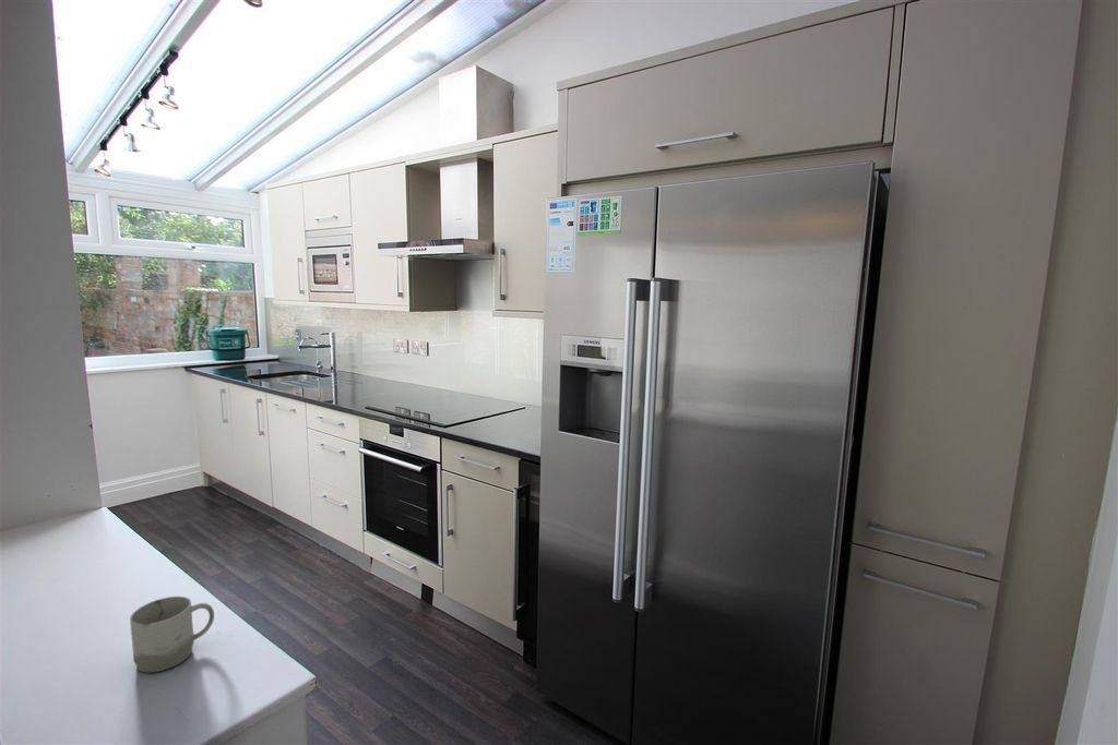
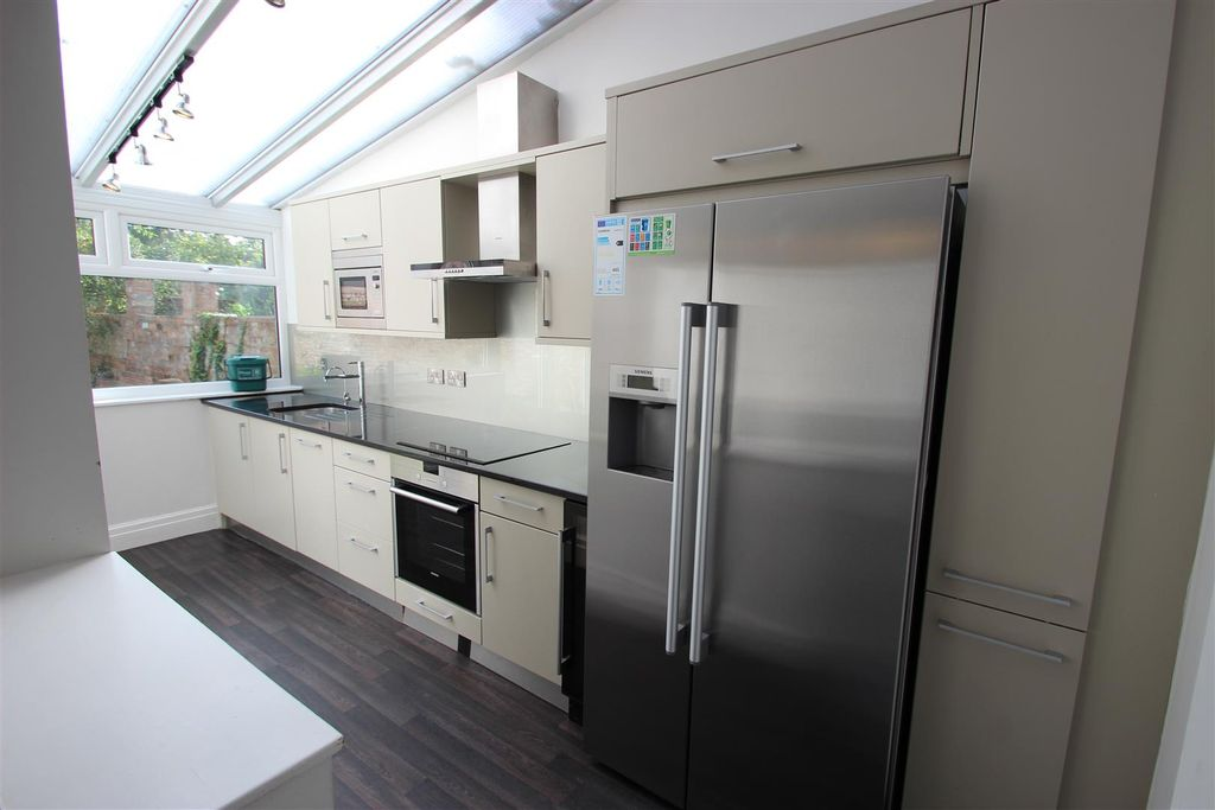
- cup (175, 628)
